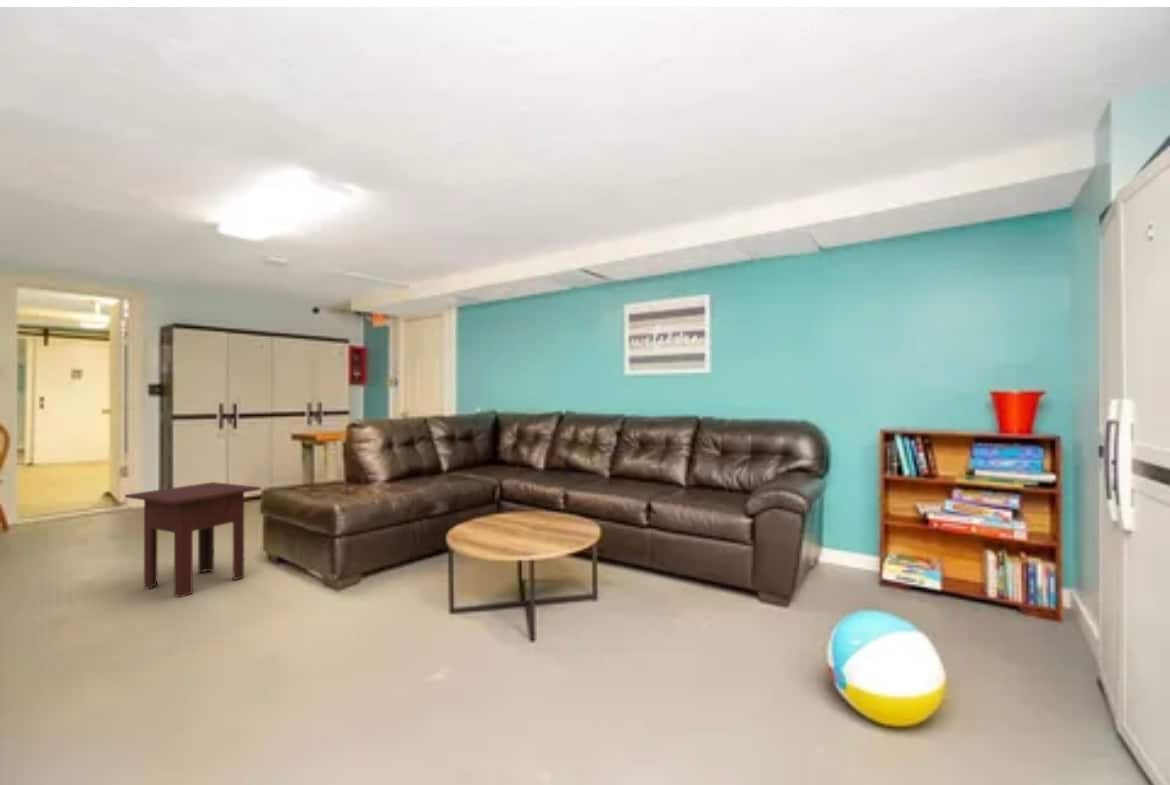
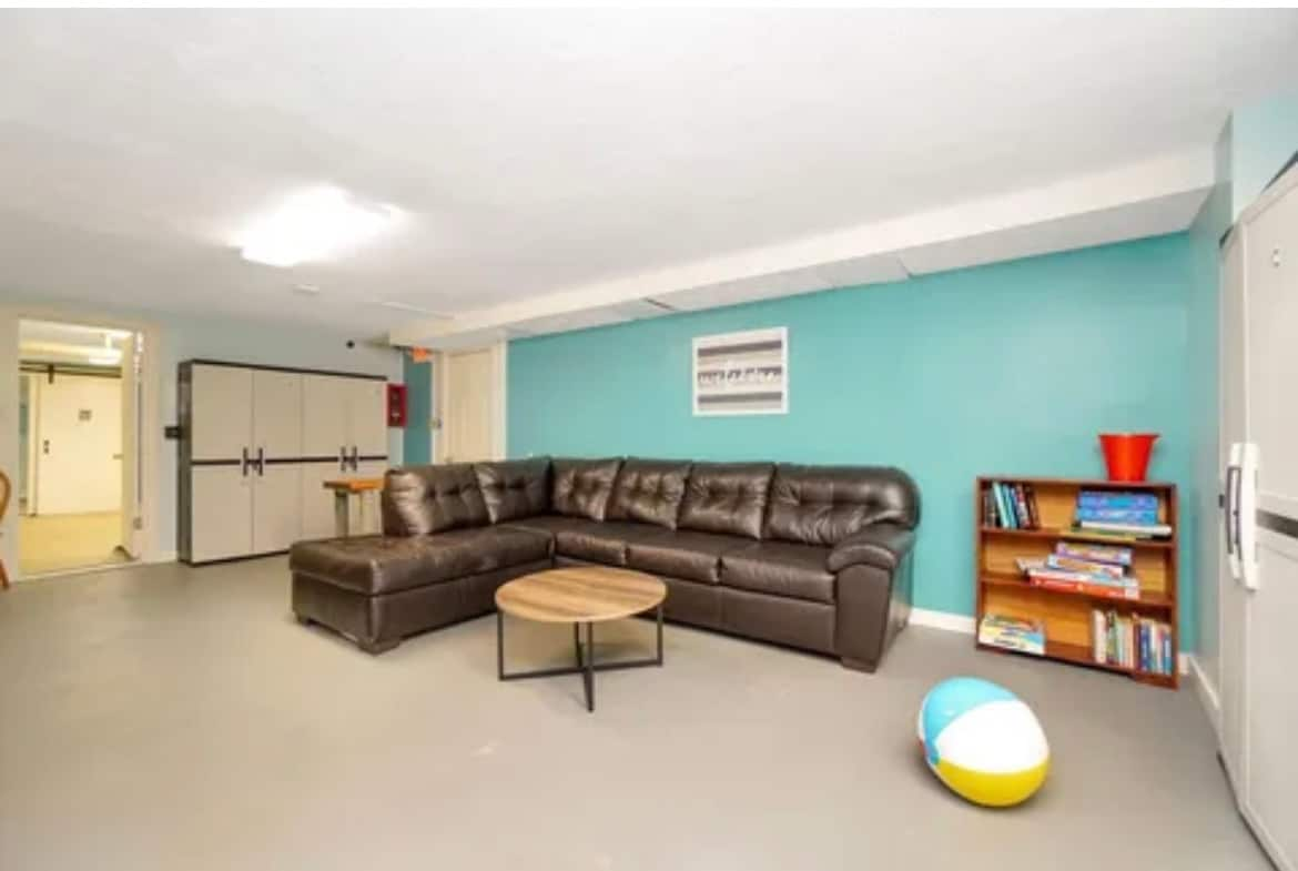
- side table (198, 536)
